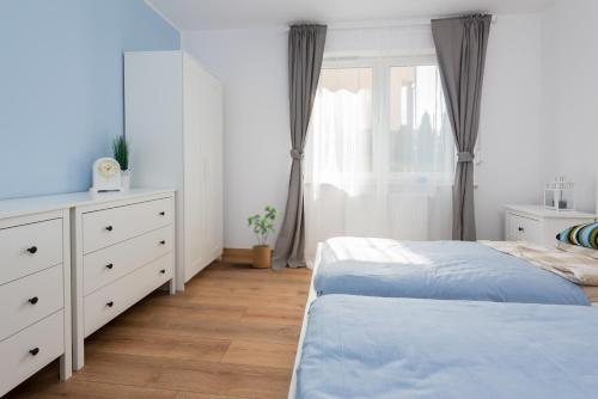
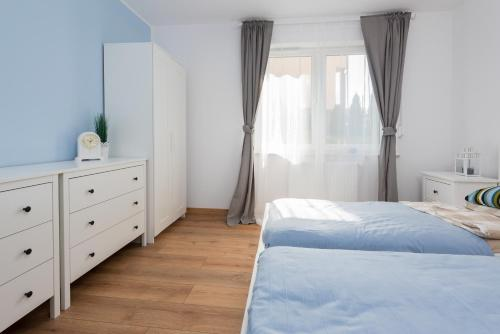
- house plant (262, 237)
